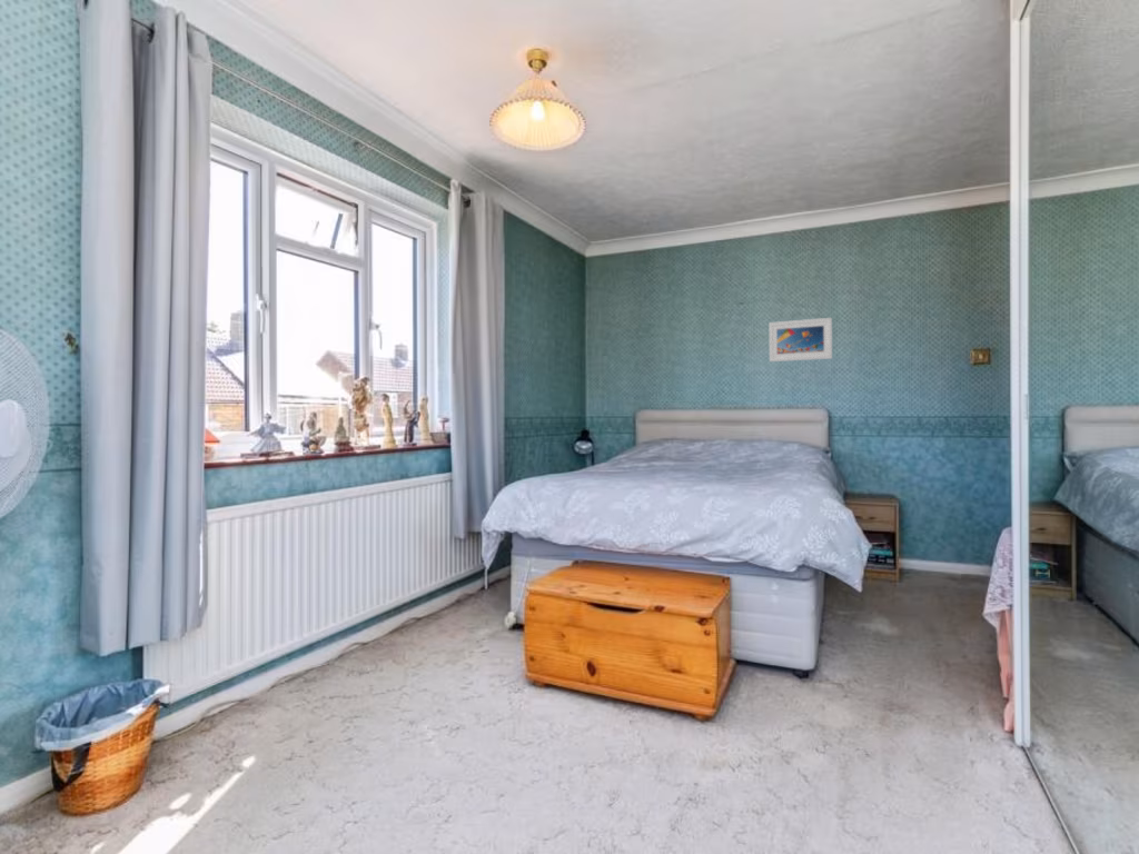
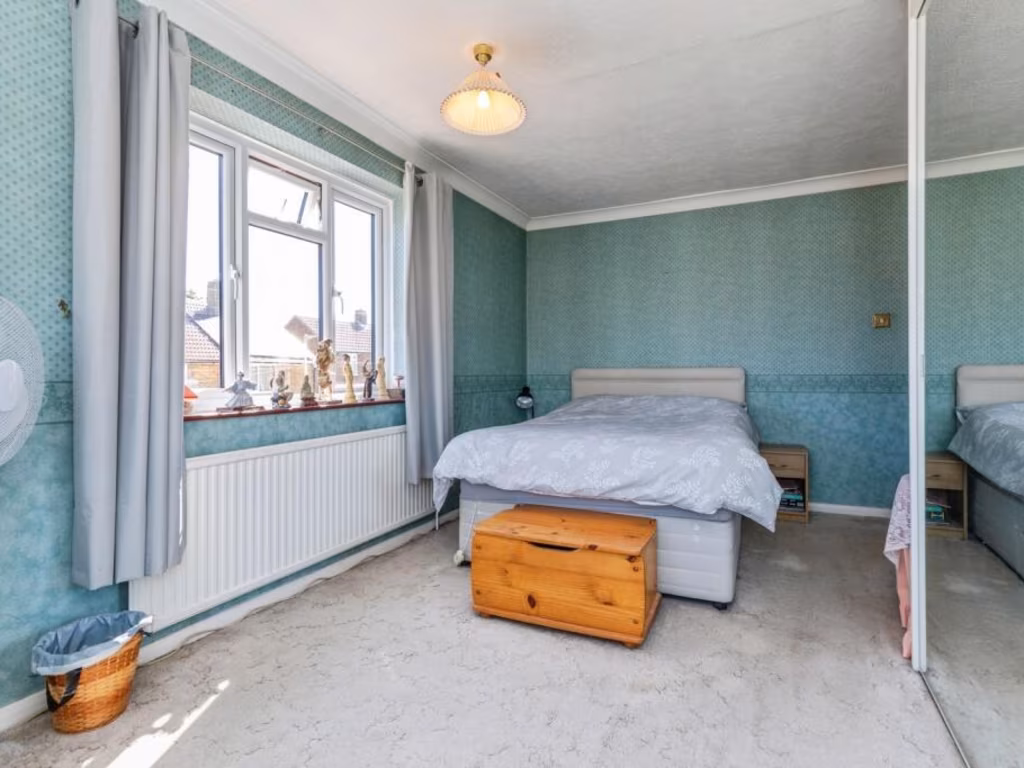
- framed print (800, 339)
